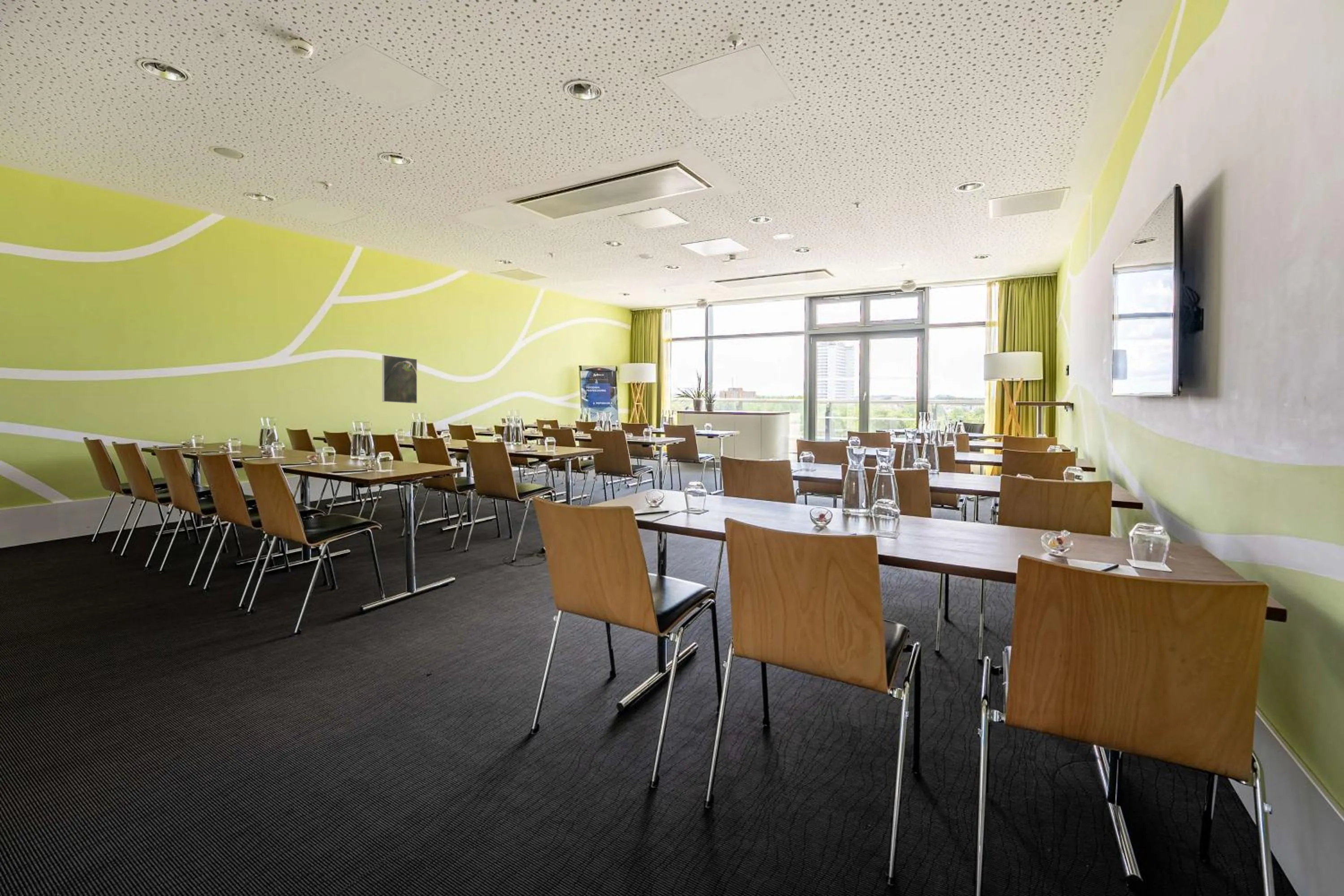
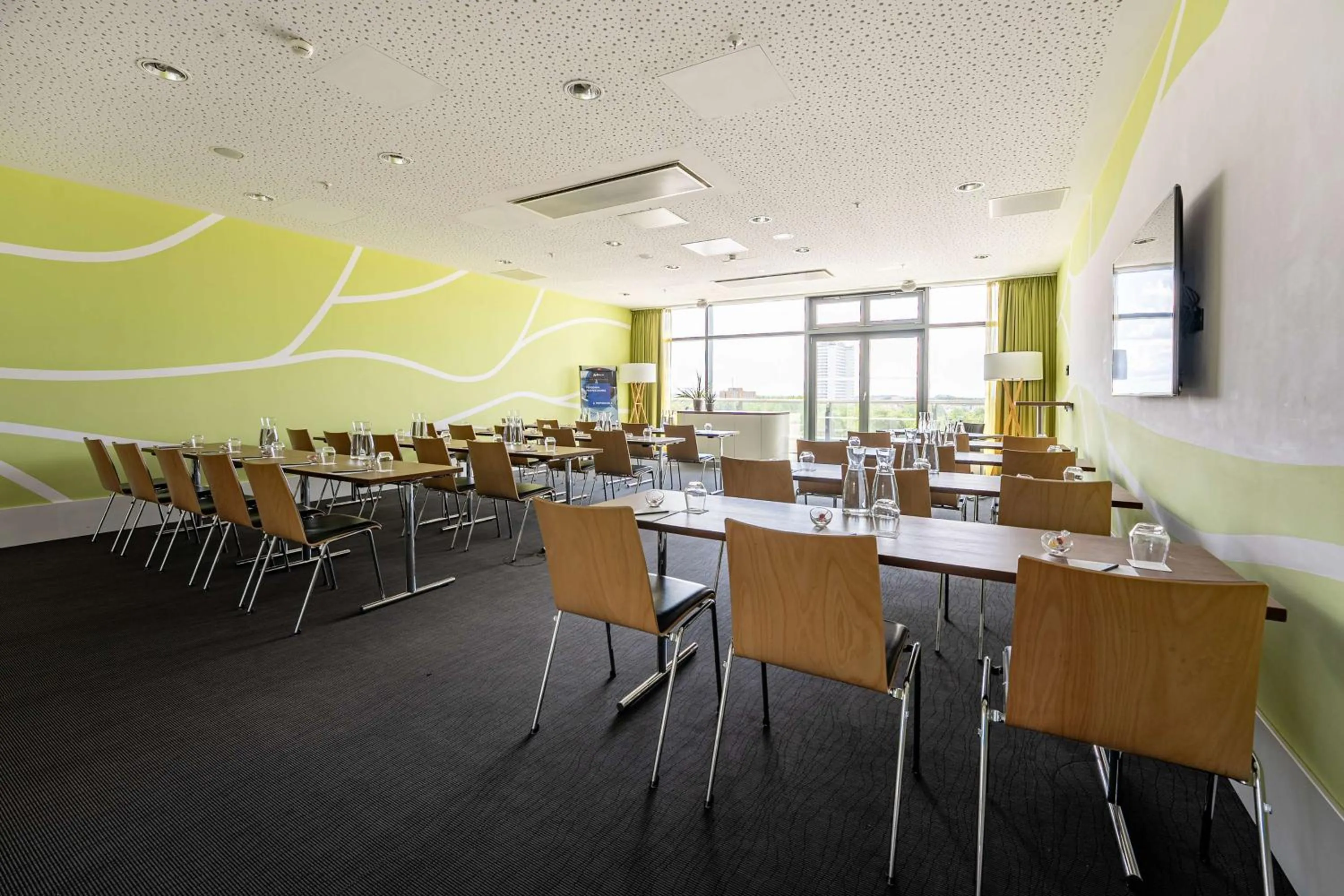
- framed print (400, 379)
